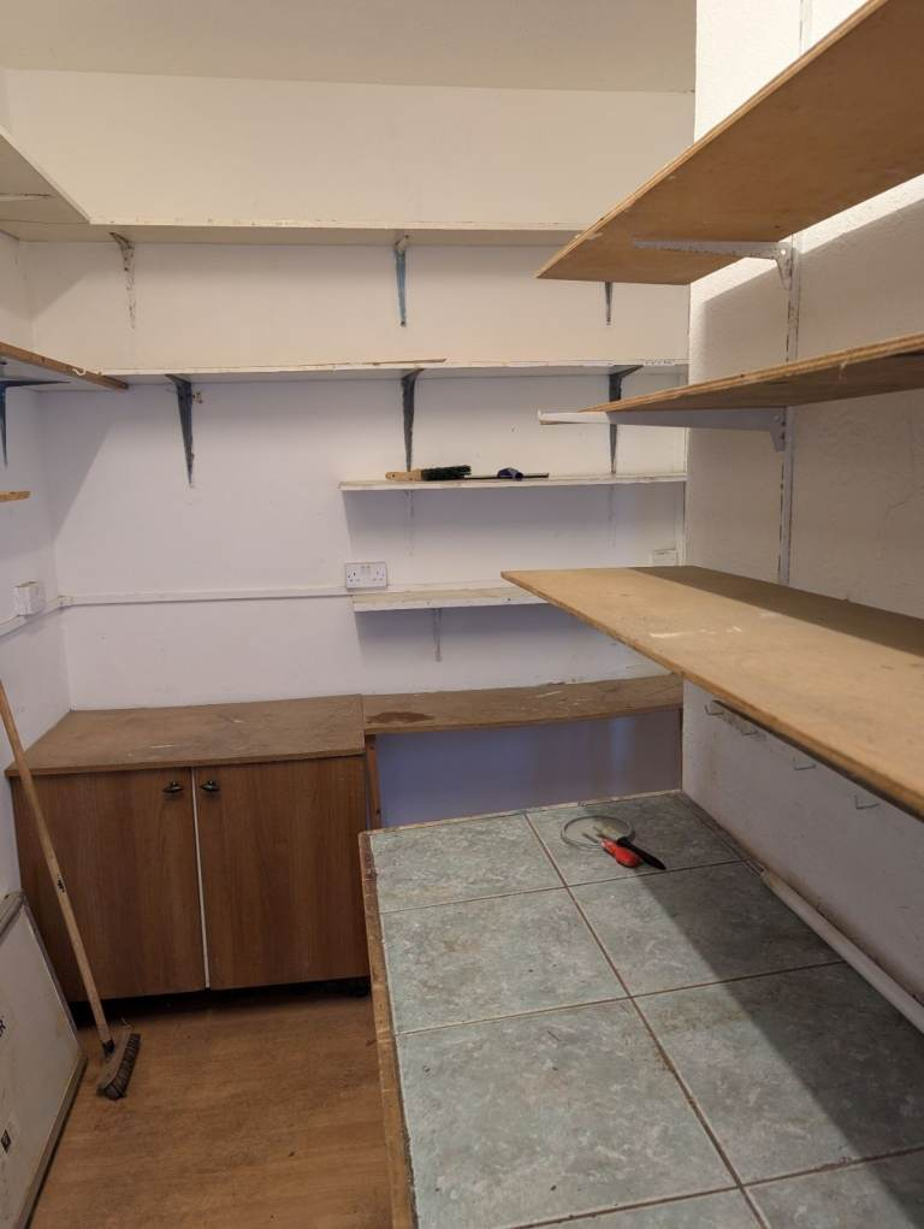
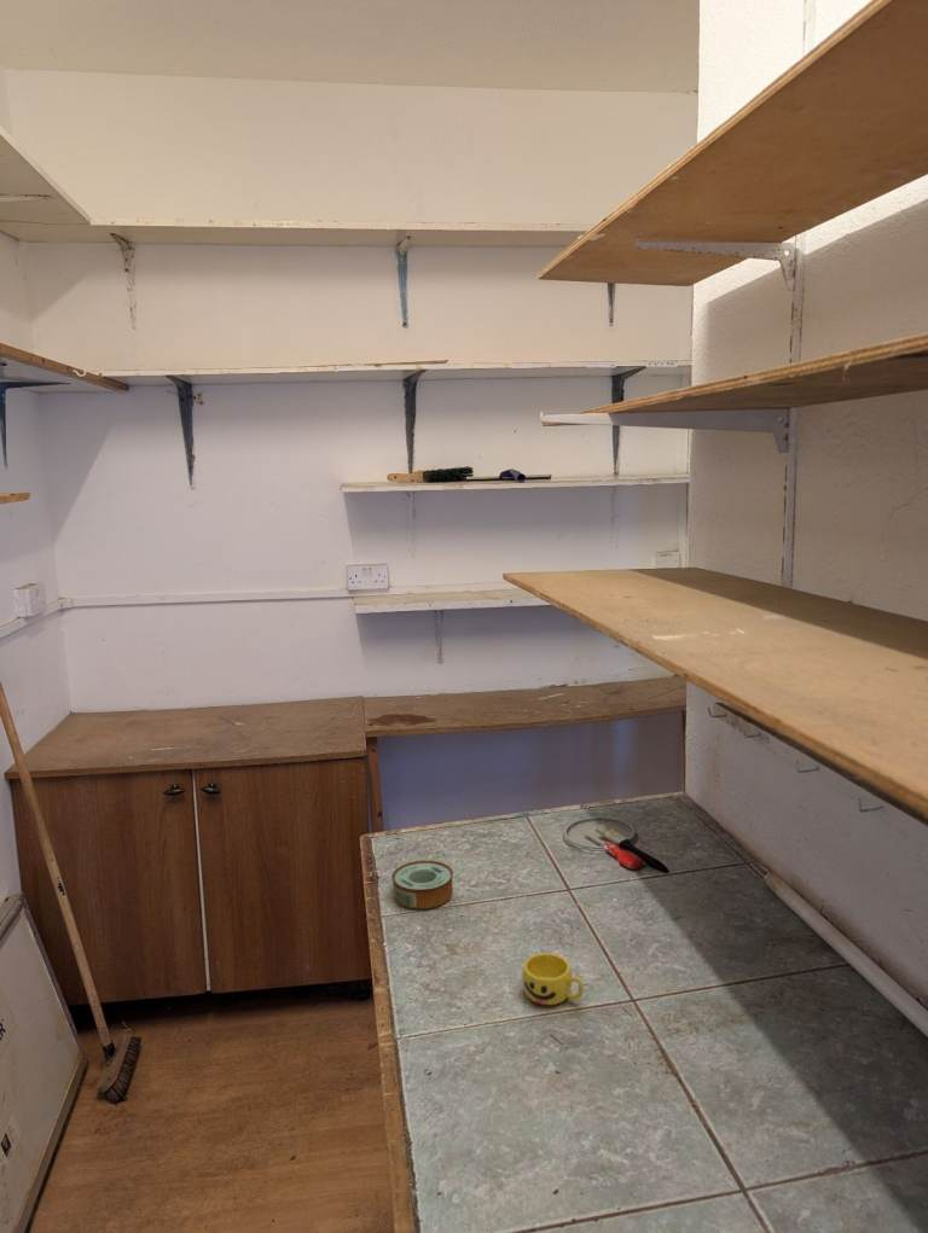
+ adhesive tape (423, 884)
+ cup (553, 982)
